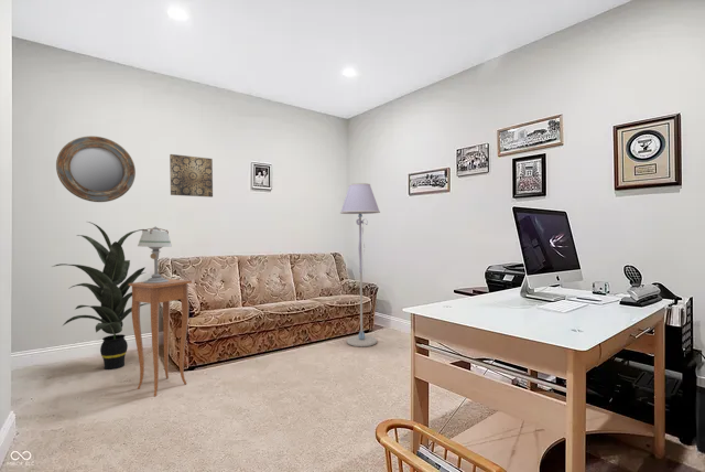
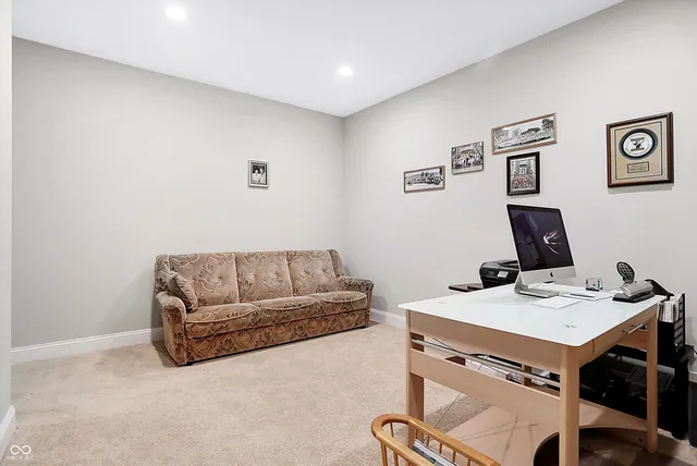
- home mirror (97, 169)
- side table (164, 334)
- indoor plant (107, 293)
- floor lamp (360, 264)
- wall art (192, 175)
- table lamp (154, 254)
